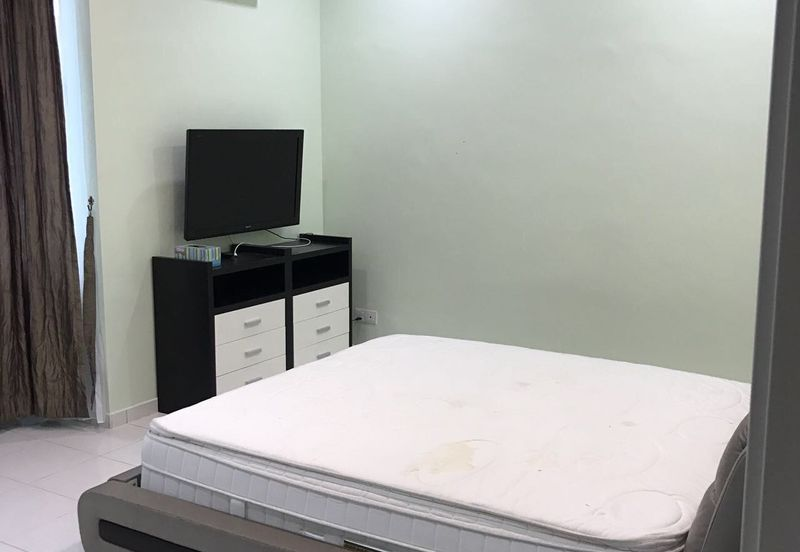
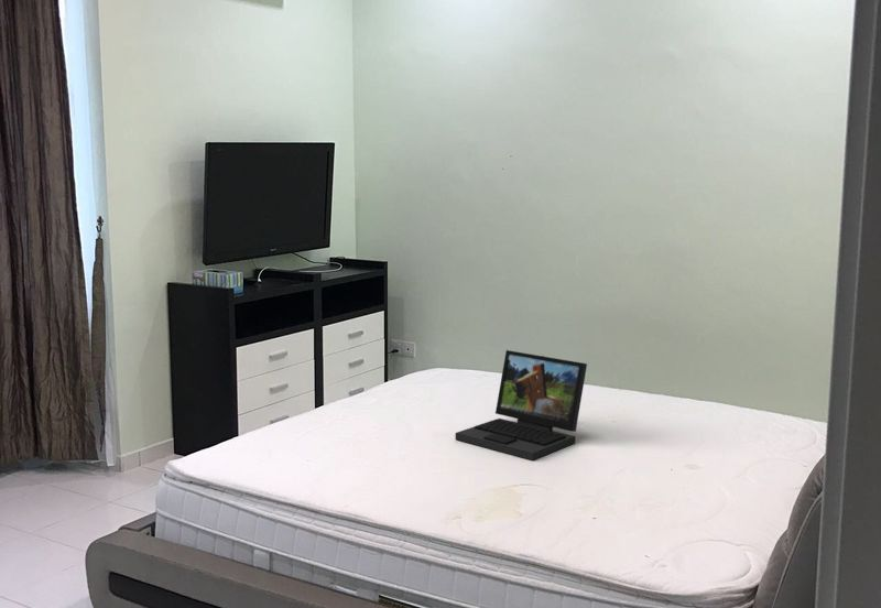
+ laptop (521, 400)
